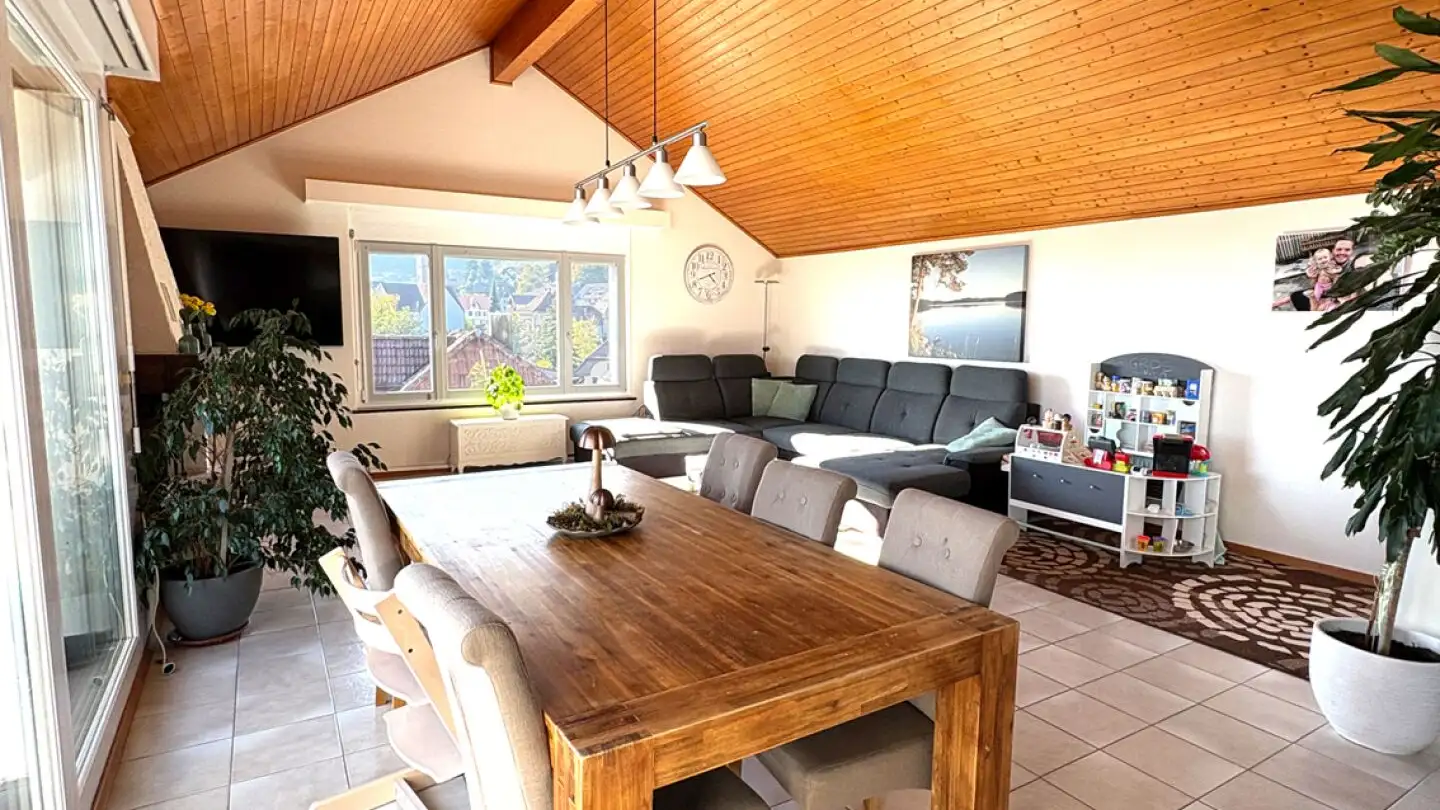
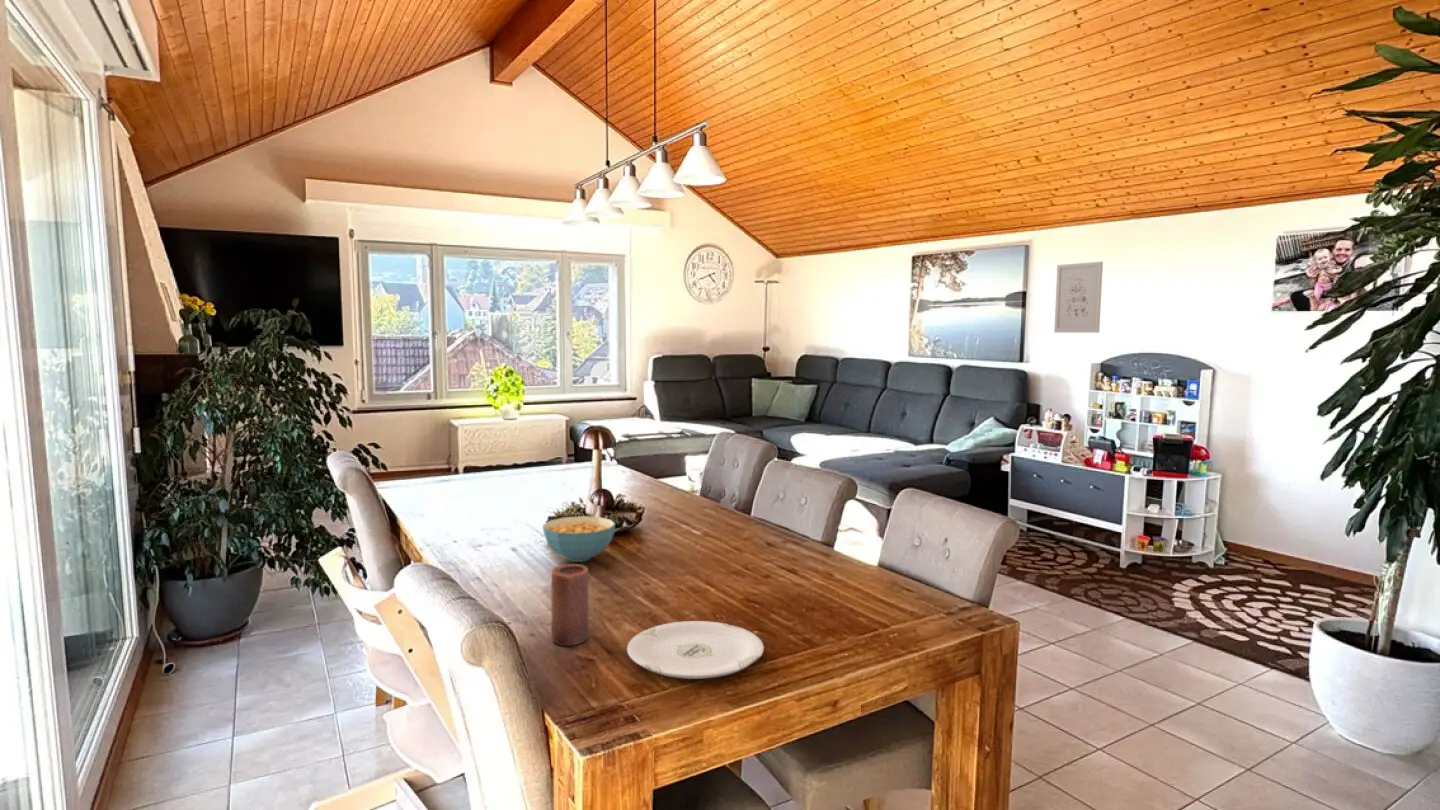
+ plate (695, 651)
+ cereal bowl (579, 541)
+ candle (570, 603)
+ wall art (1077, 298)
